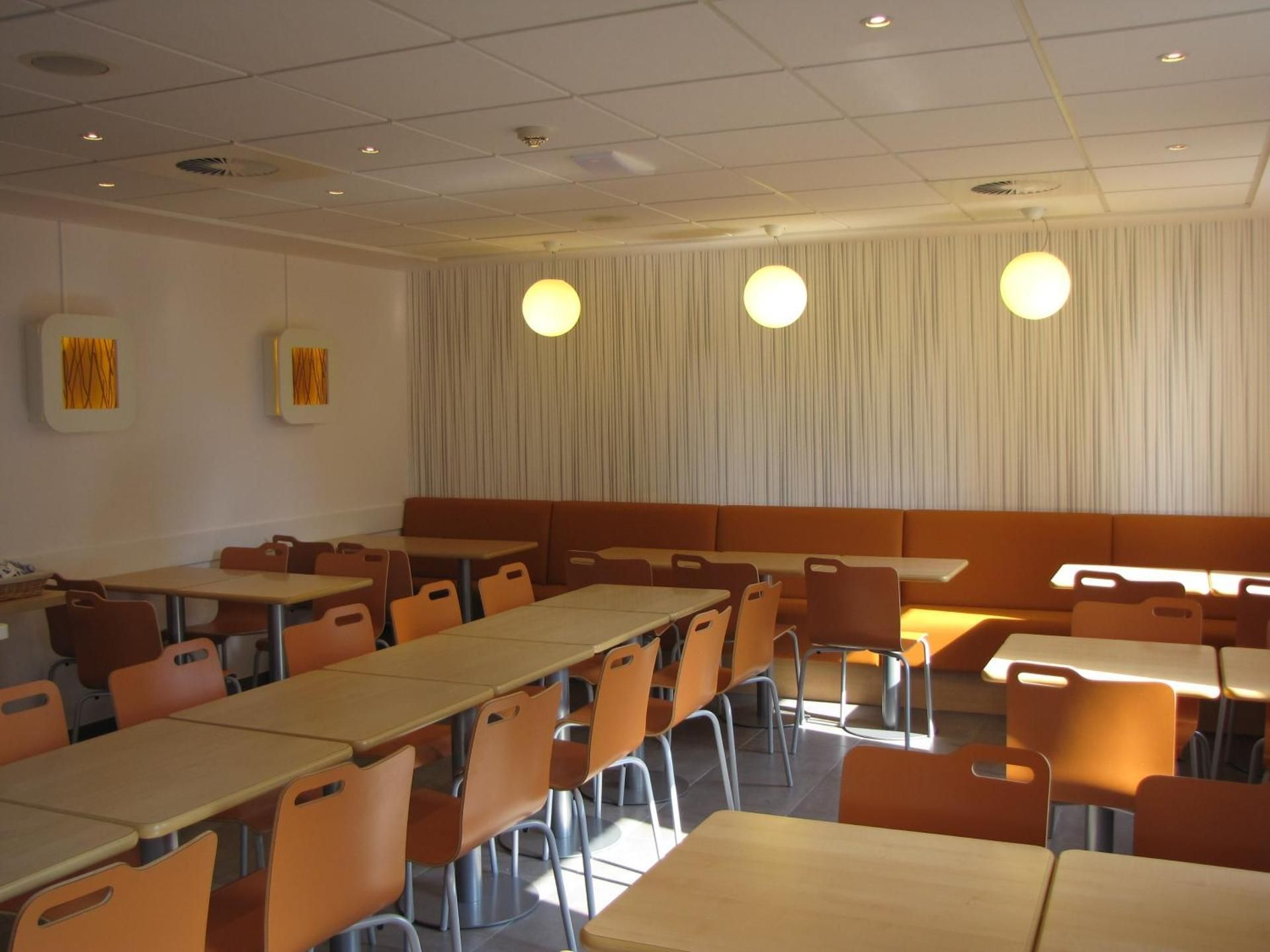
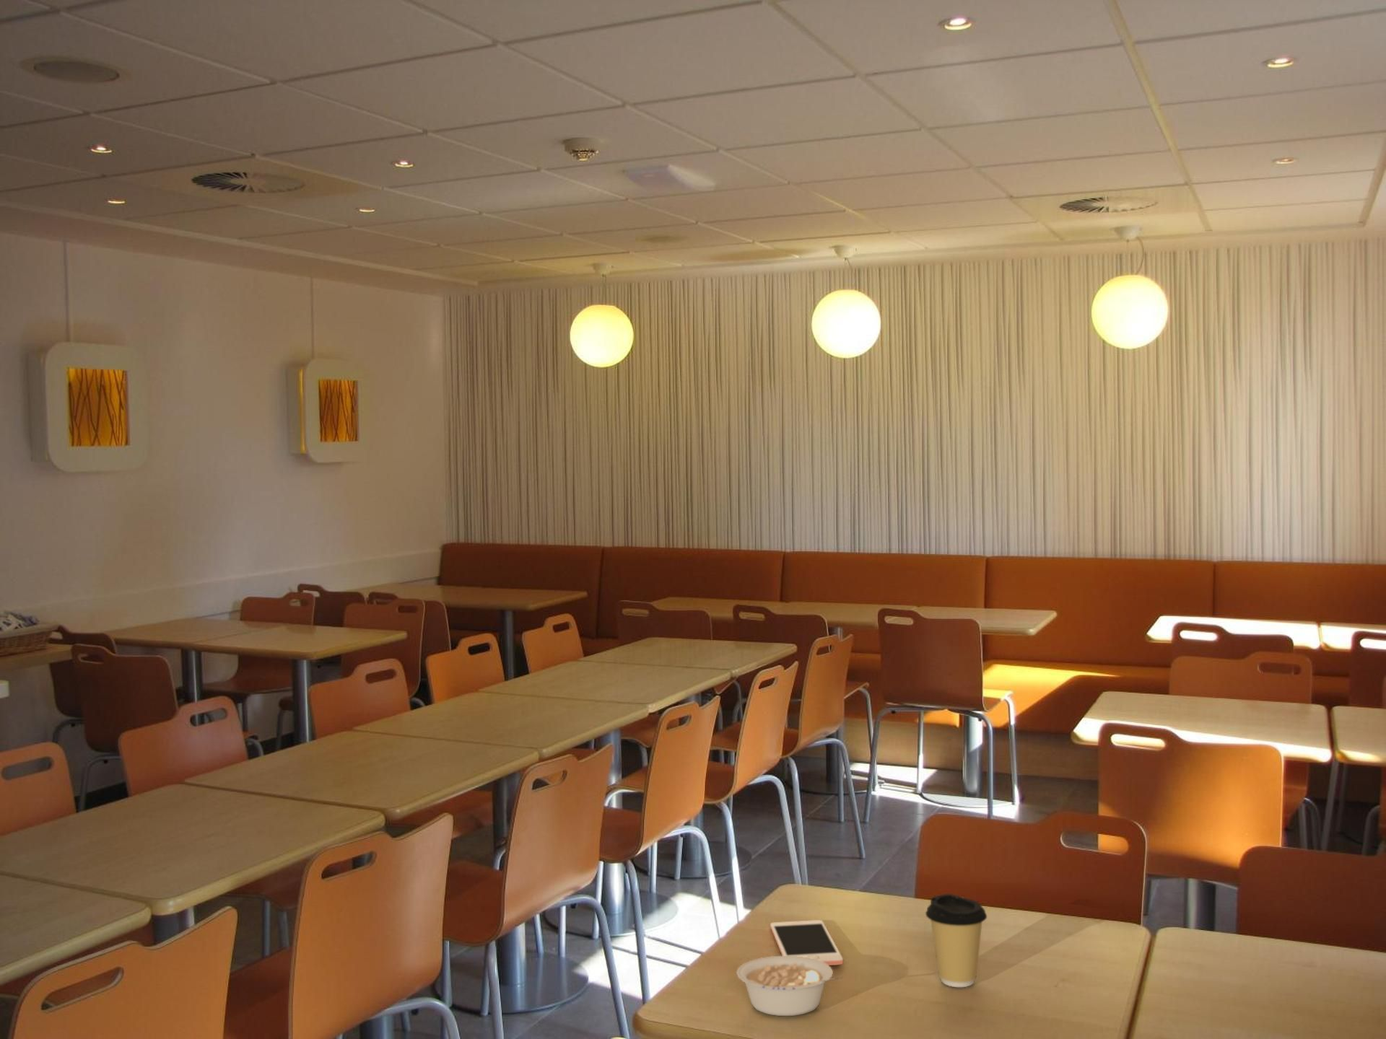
+ cell phone (805, 942)
+ legume (788, 984)
+ coffee cup (956, 941)
